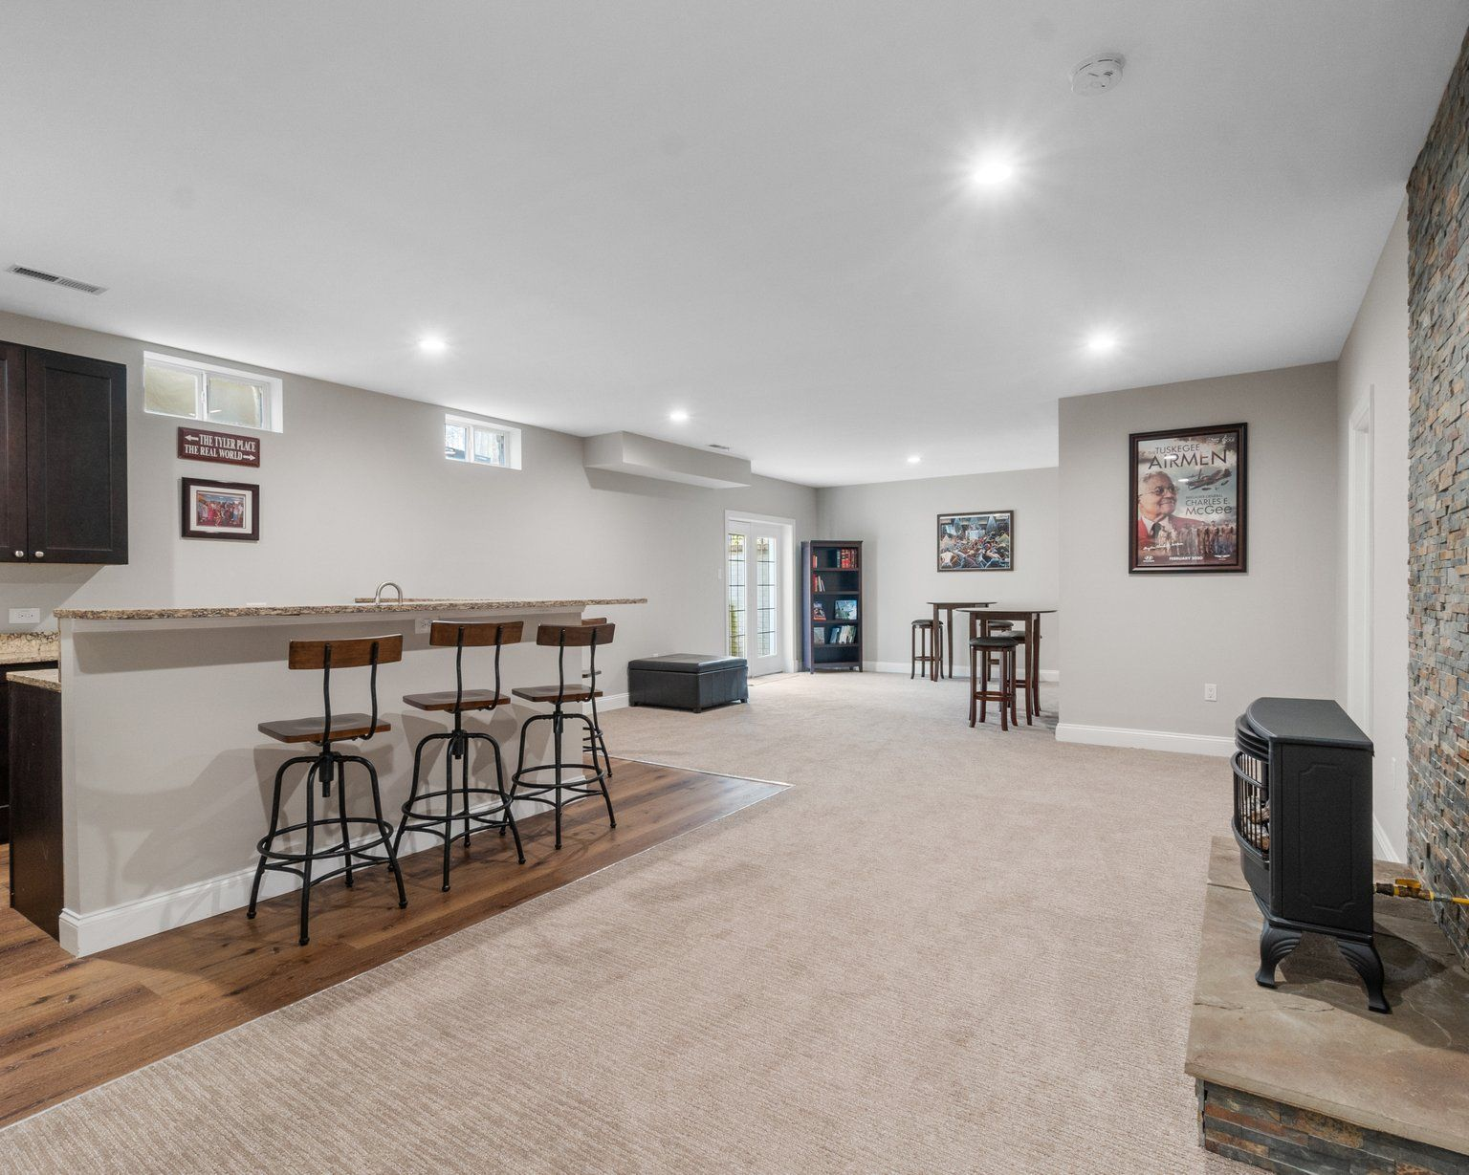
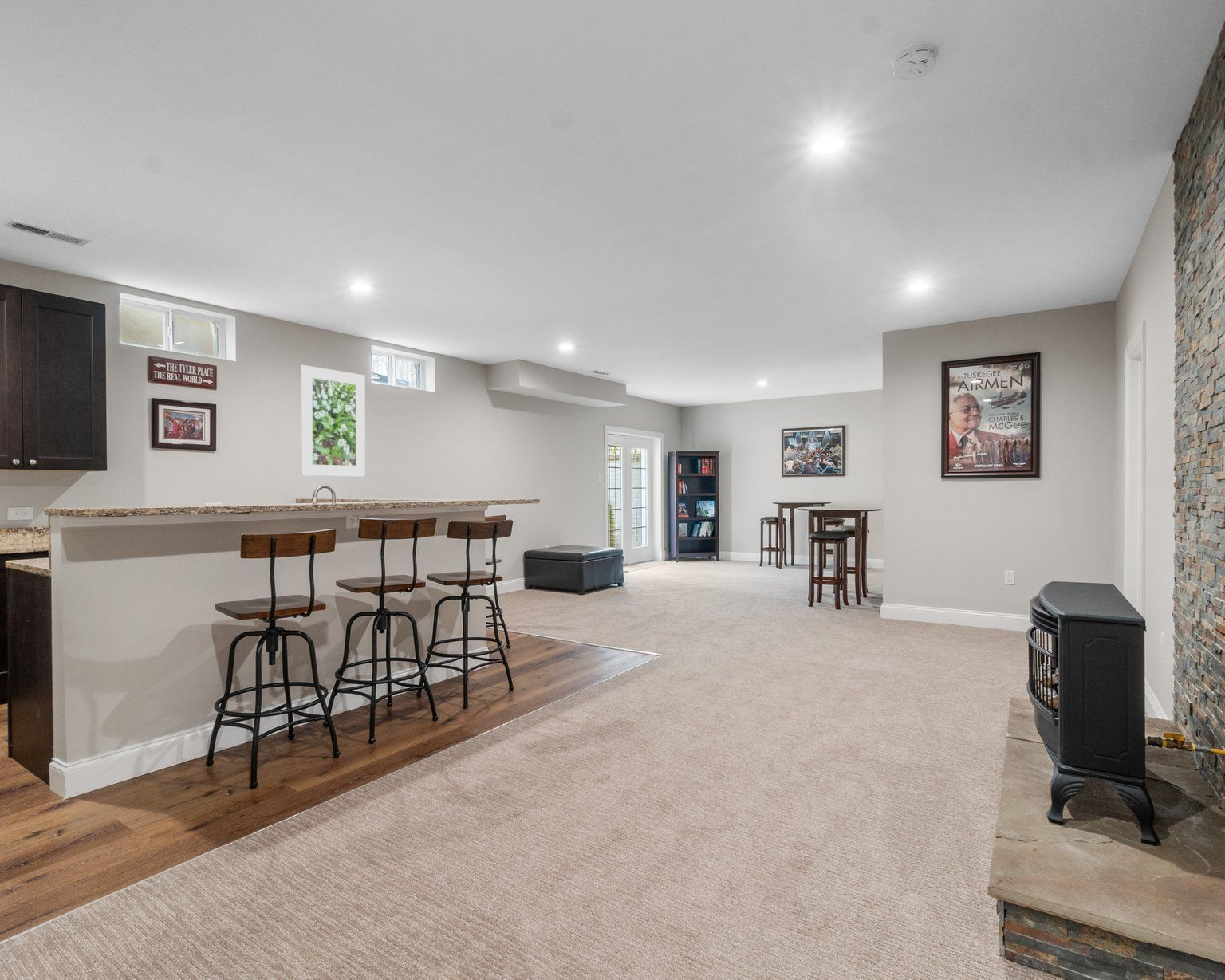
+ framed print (334, 423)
